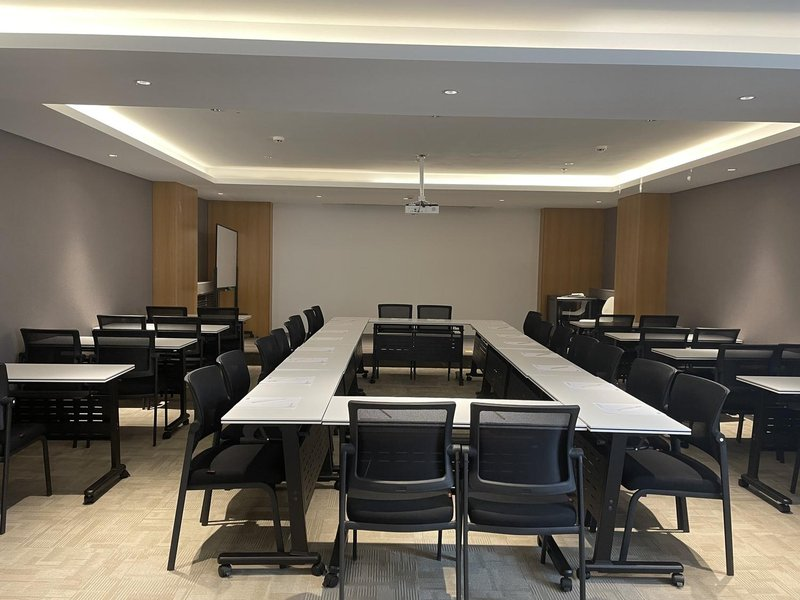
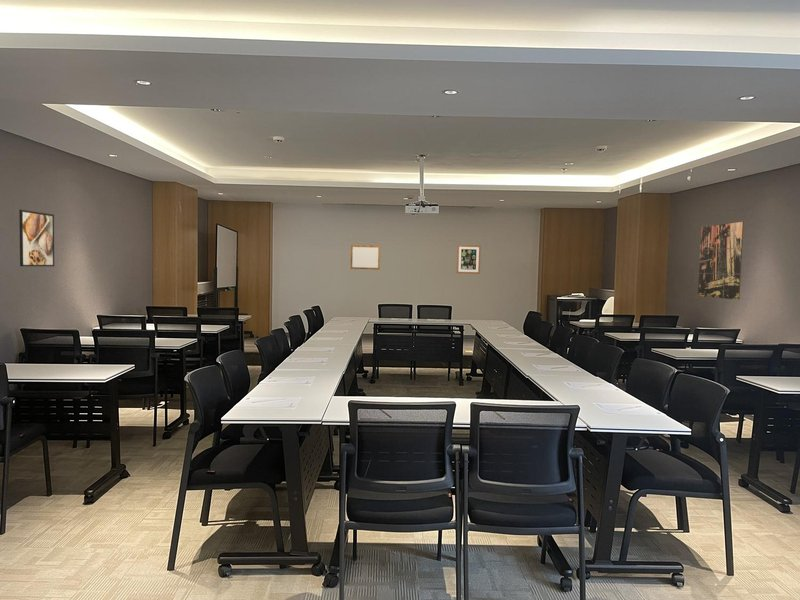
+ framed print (37, 239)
+ wall art (468, 259)
+ writing board (365, 257)
+ wall art (719, 261)
